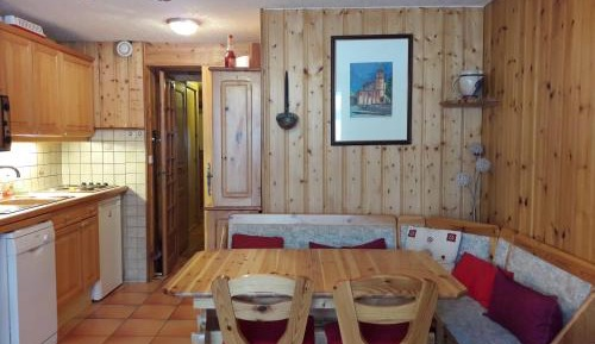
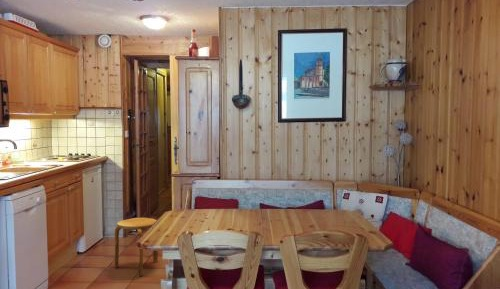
+ stool (140, 249)
